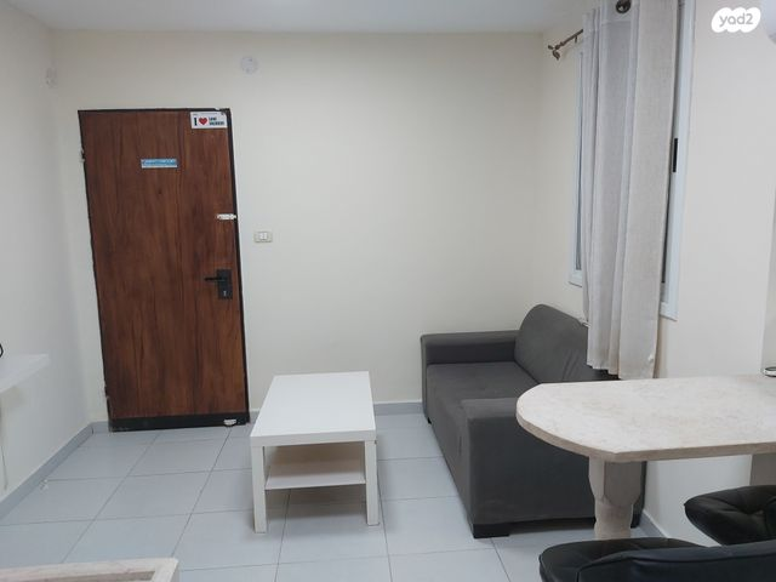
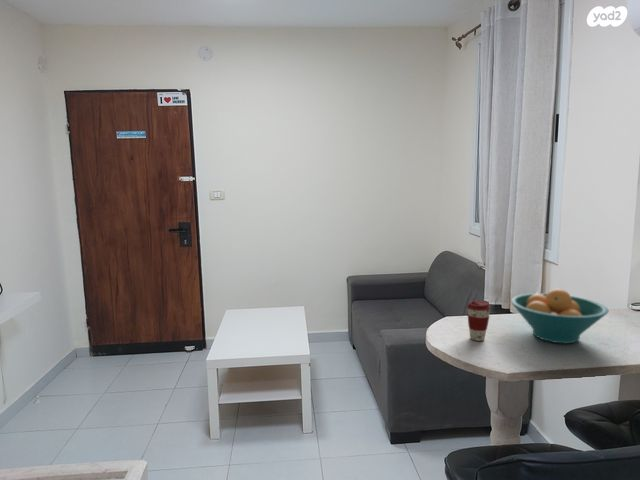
+ fruit bowl (557, 313)
+ coffee cup (478, 320)
